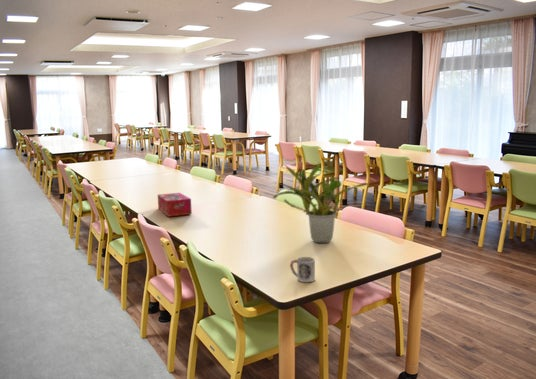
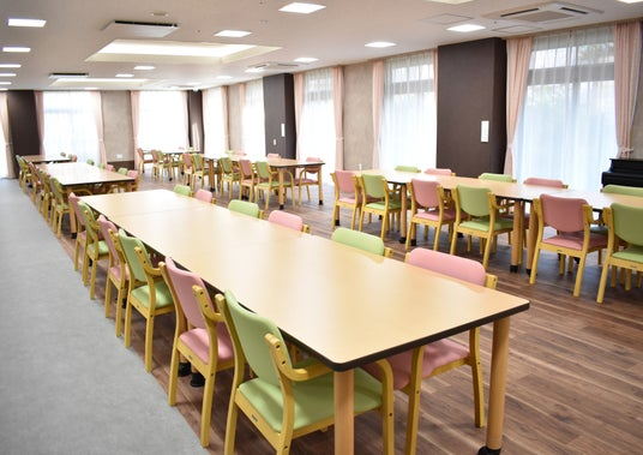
- potted plant (312, 202)
- cup (302, 269)
- tissue box (174, 204)
